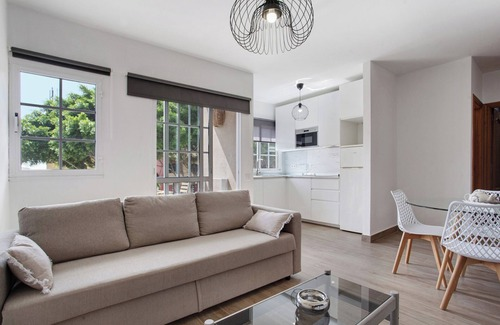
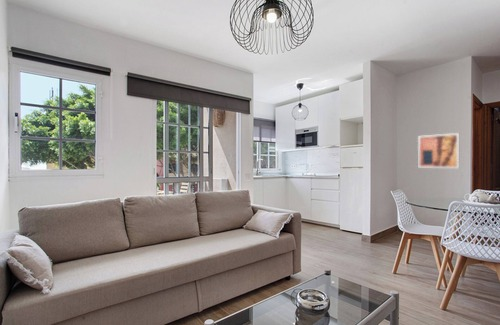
+ wall art (437, 151)
